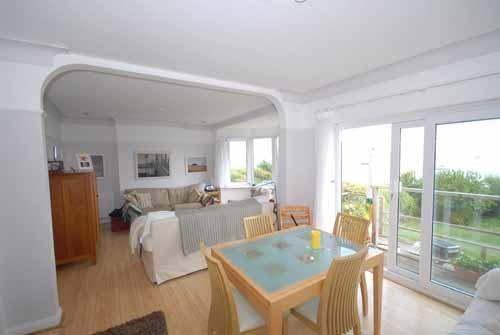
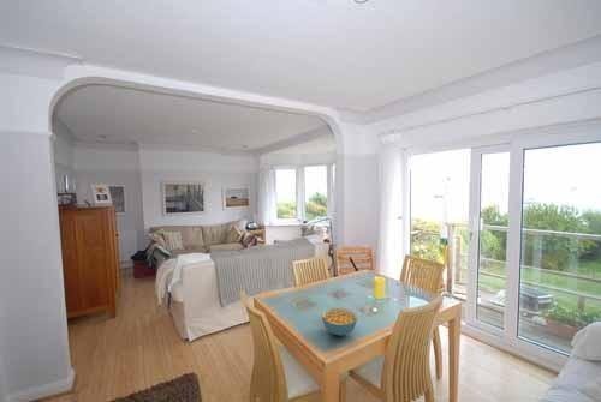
+ cereal bowl (339, 324)
